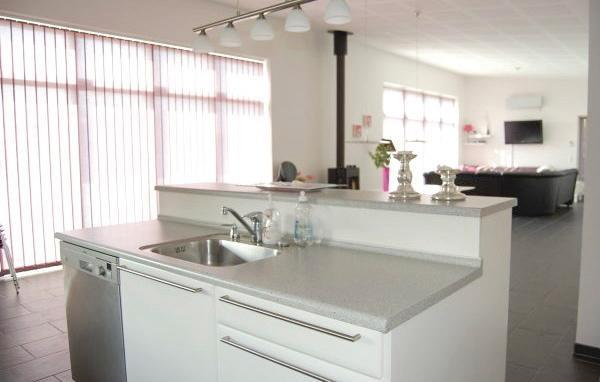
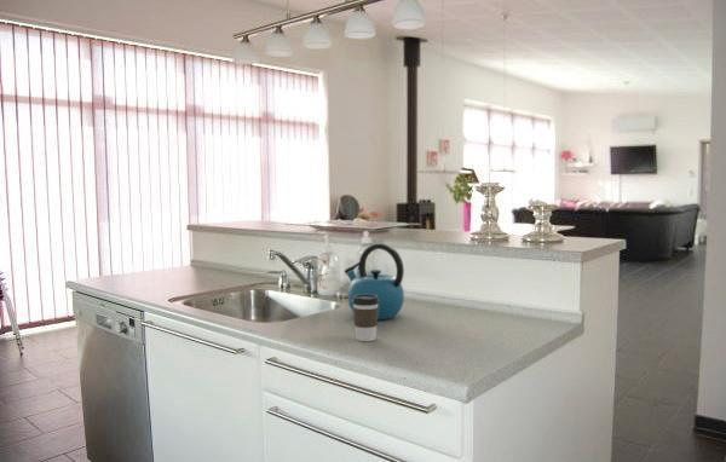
+ kettle (373, 279)
+ coffee cup (365, 317)
